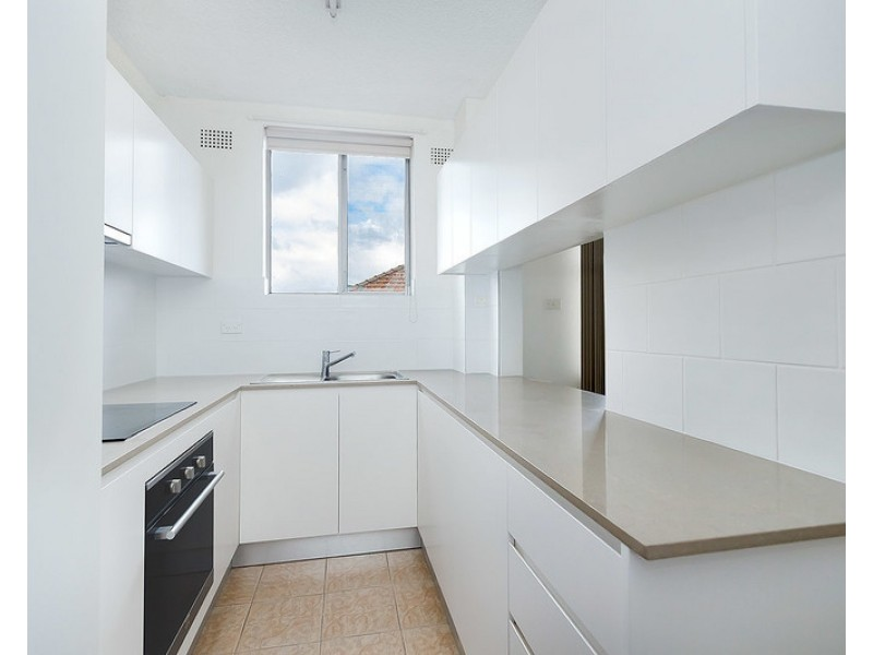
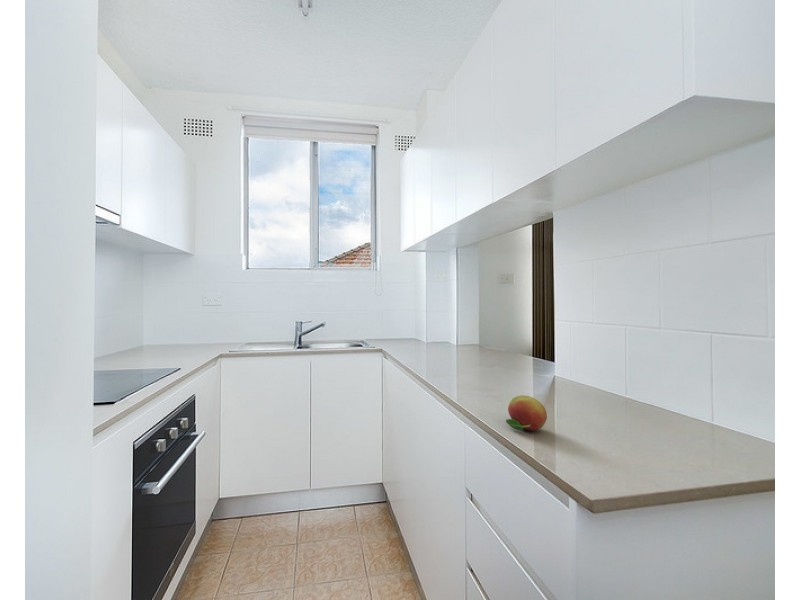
+ fruit (526, 412)
